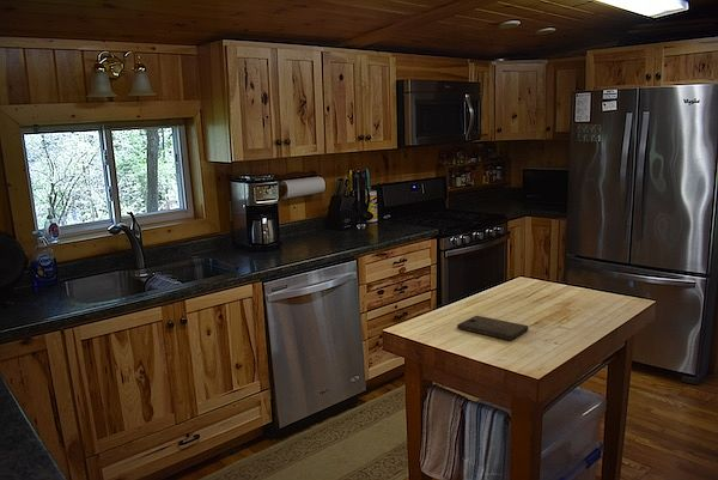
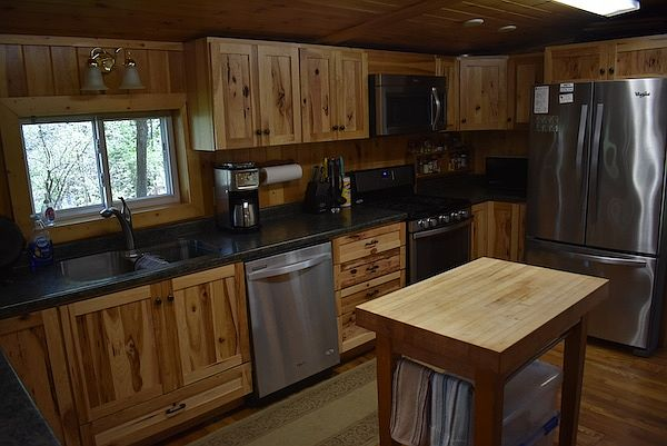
- cutting board (492, 327)
